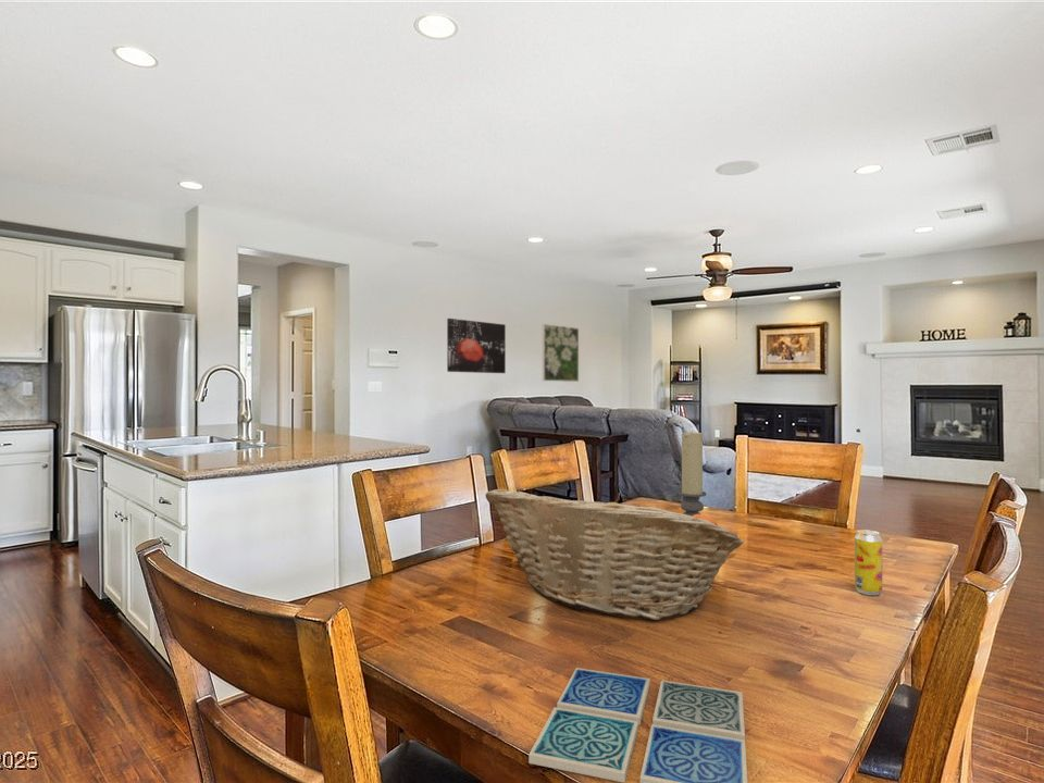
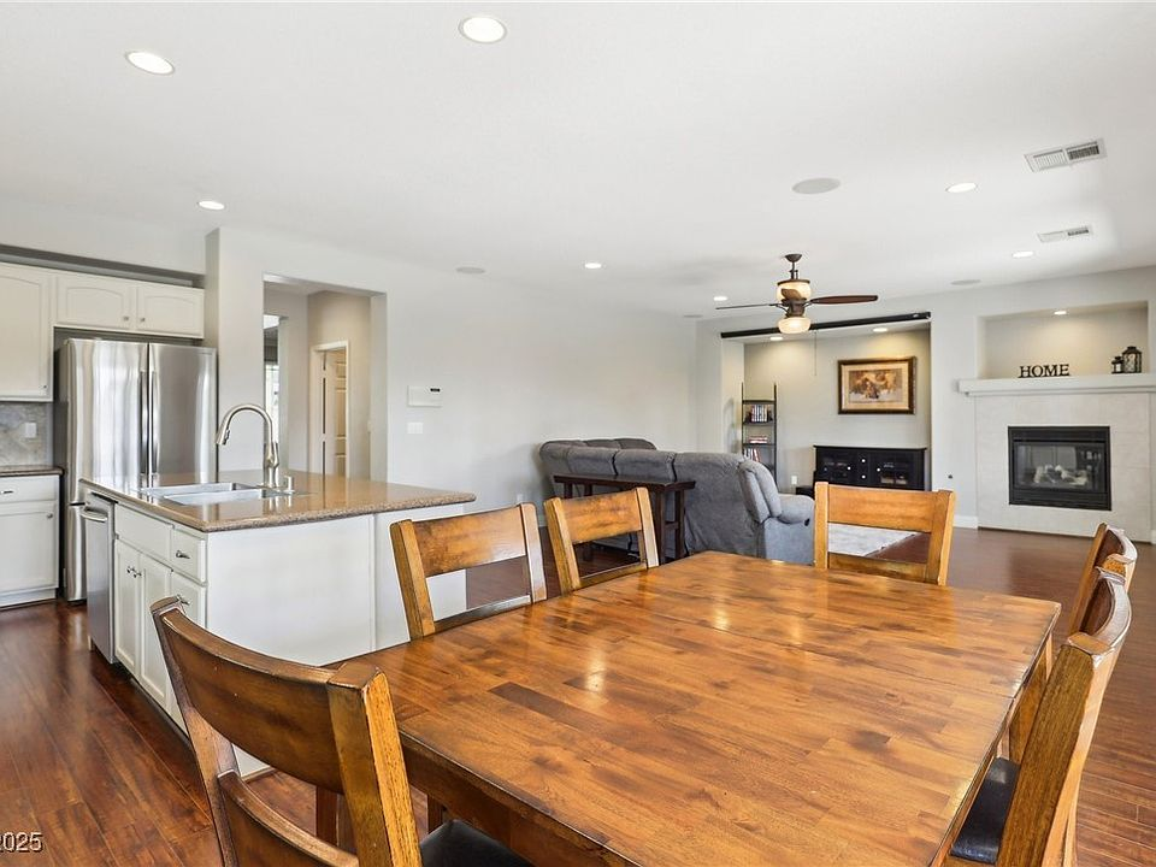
- candle holder (689, 486)
- beverage can (868, 560)
- wall art (477, 347)
- fruit basket (606, 537)
- drink coaster (639, 724)
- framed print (560, 353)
